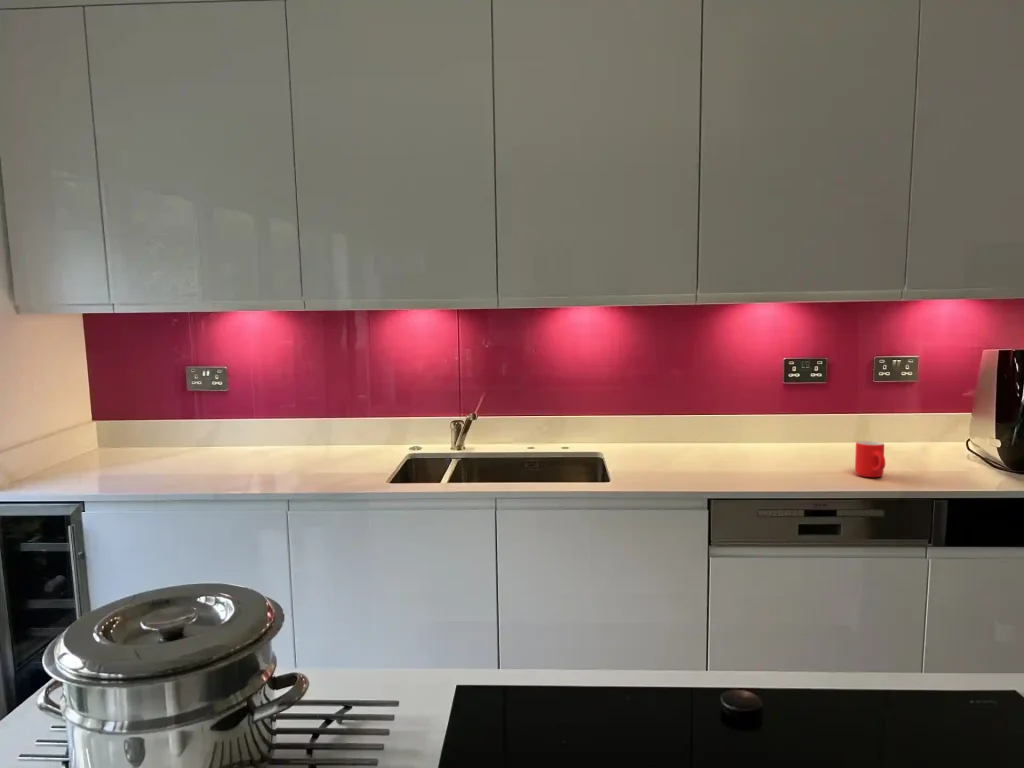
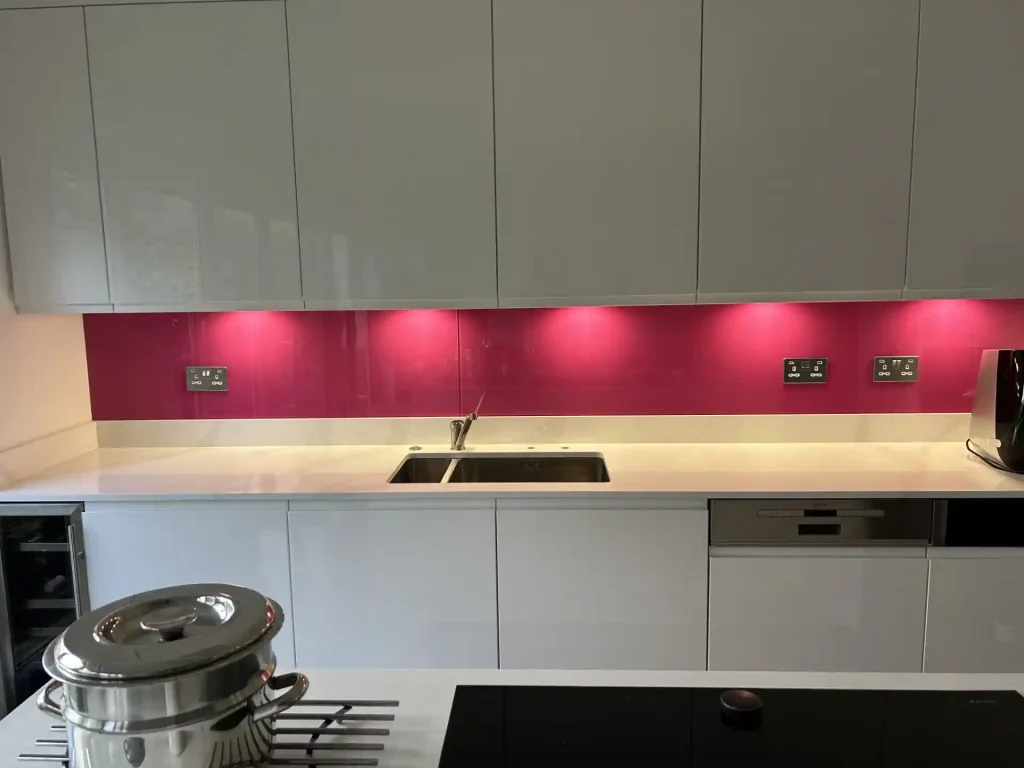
- mug (873, 460)
